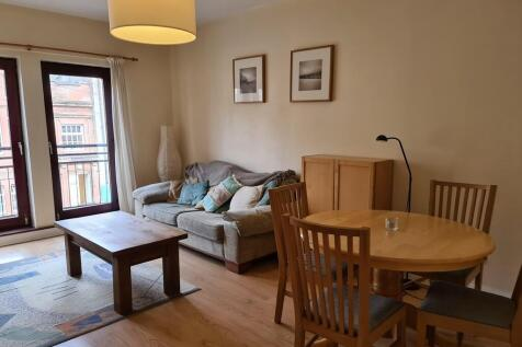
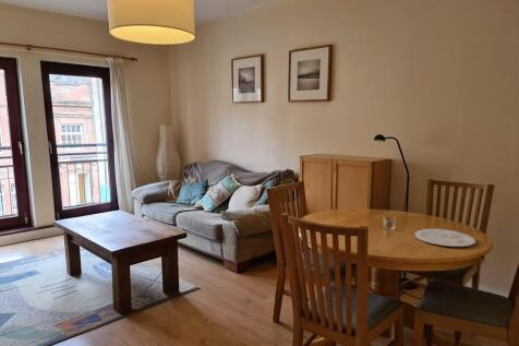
+ plate (444, 238)
